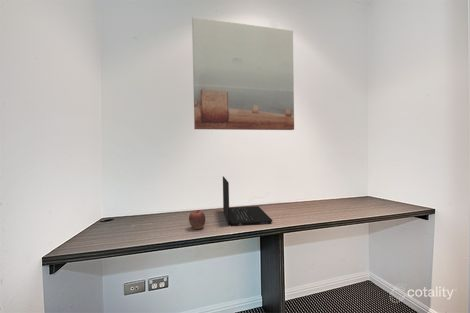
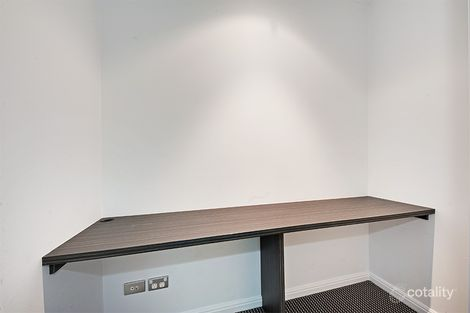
- wall art (245, 77)
- apple (197, 218)
- laptop (245, 207)
